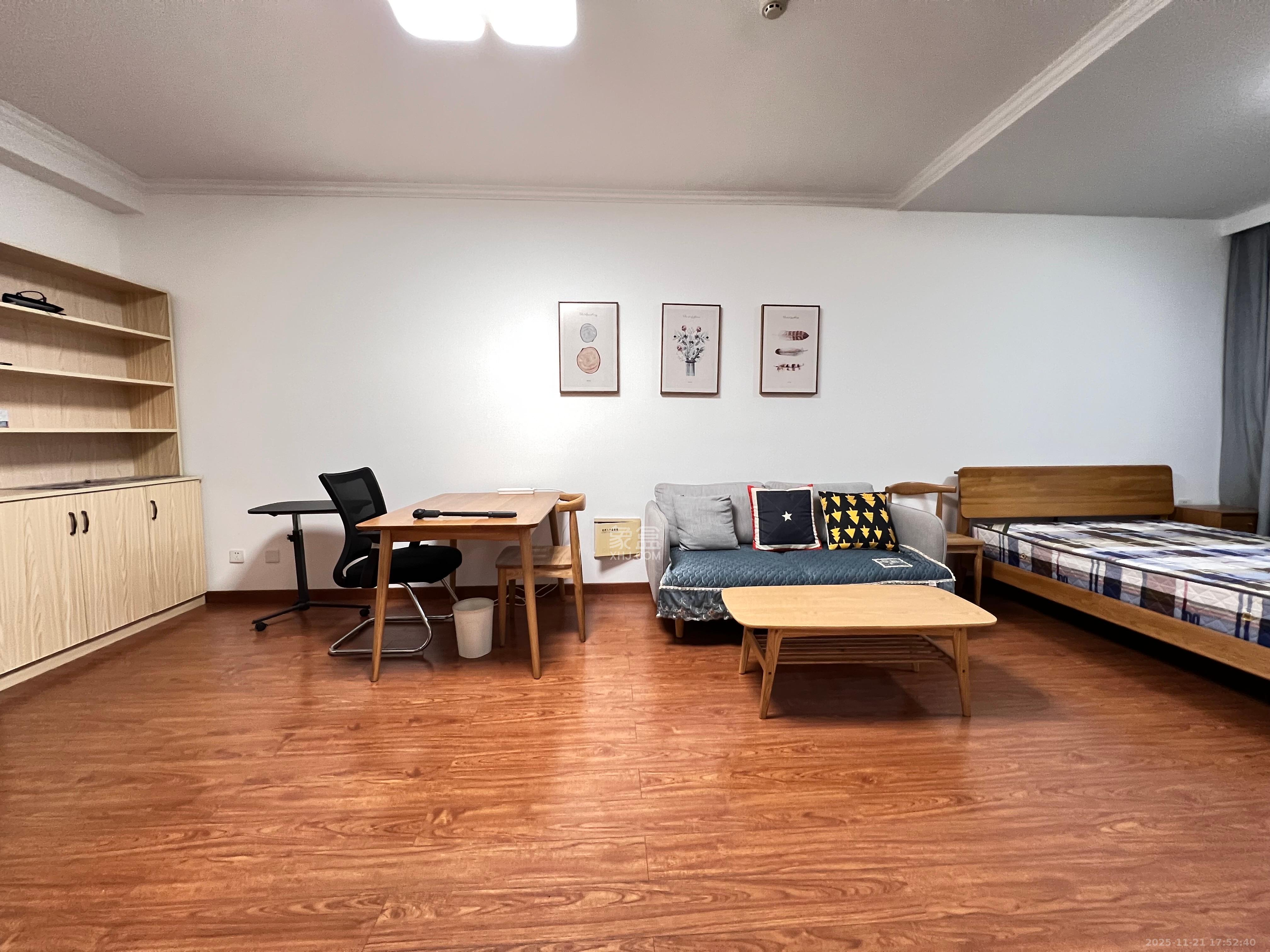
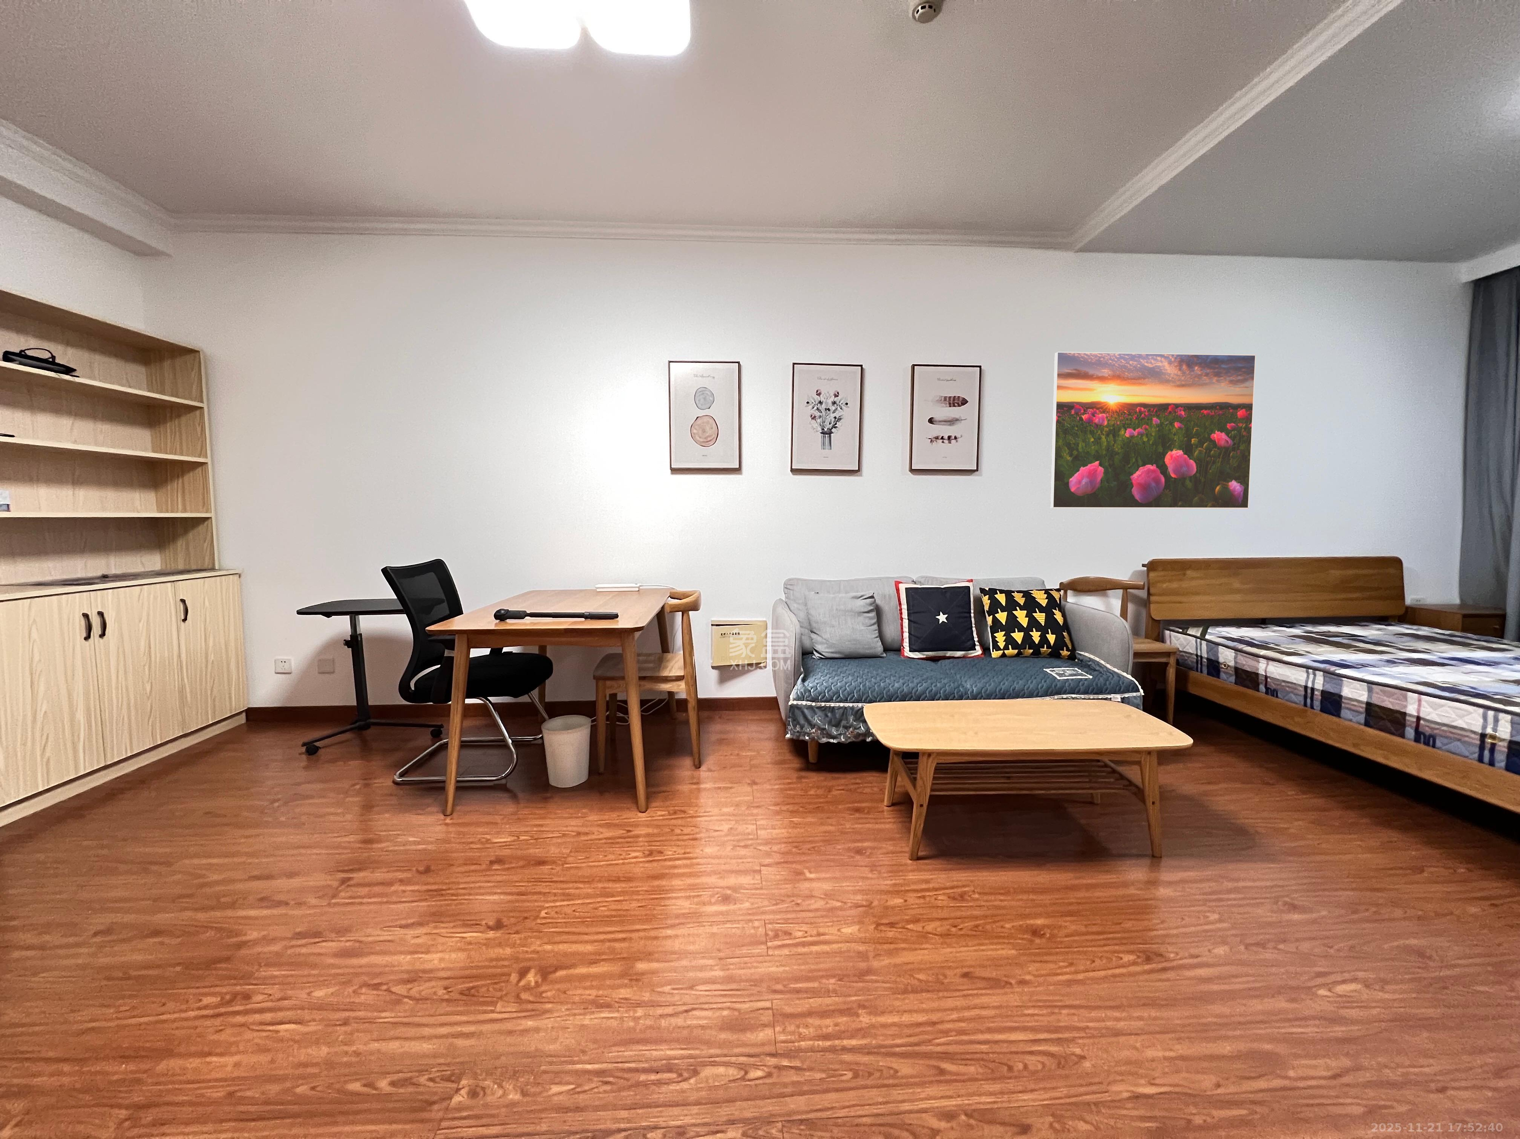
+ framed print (1153, 432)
